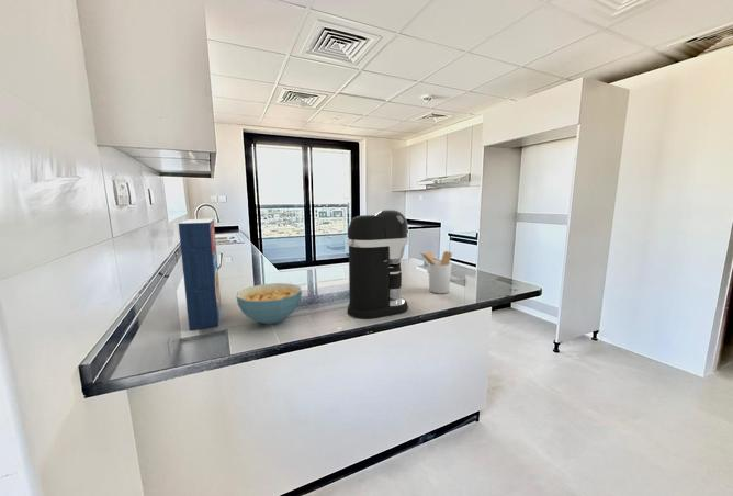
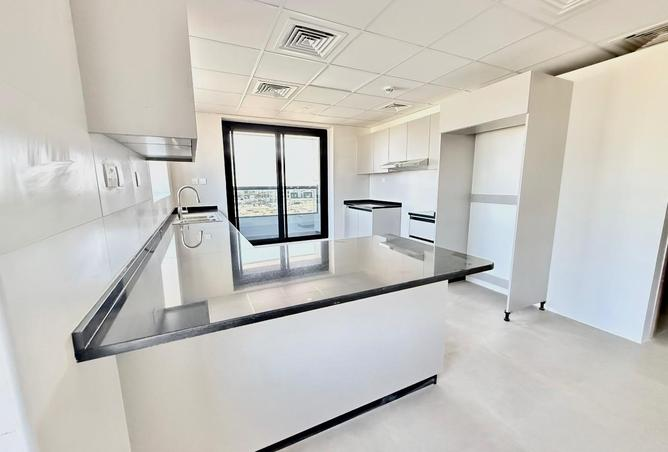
- cereal bowl (270, 305)
- cereal box (202, 269)
- coffee maker (377, 260)
- utensil holder (435, 270)
